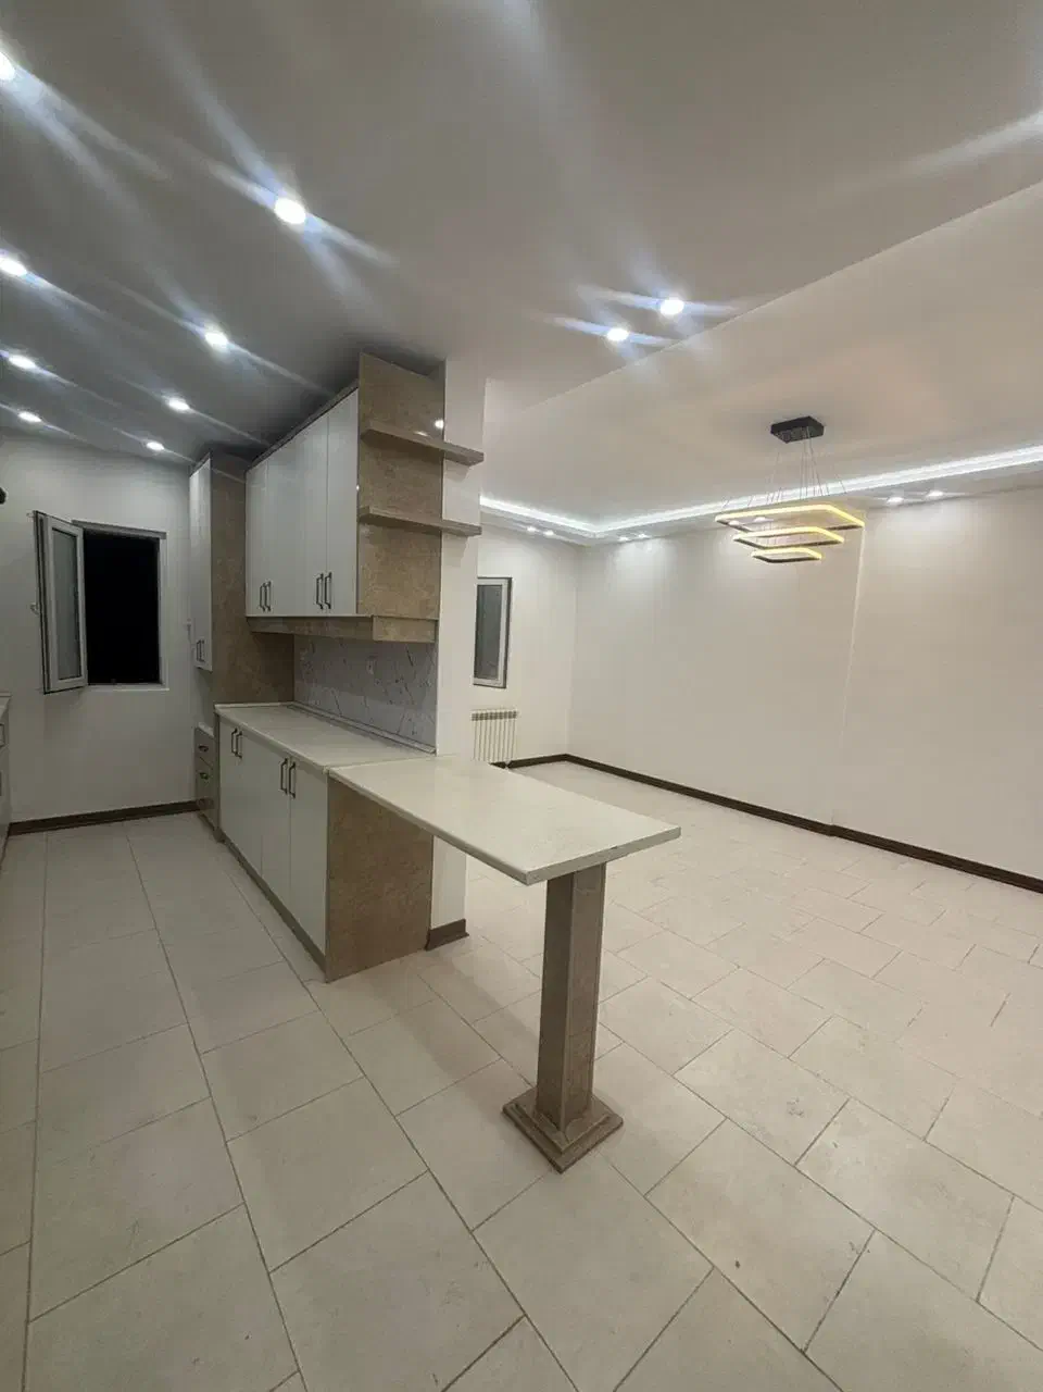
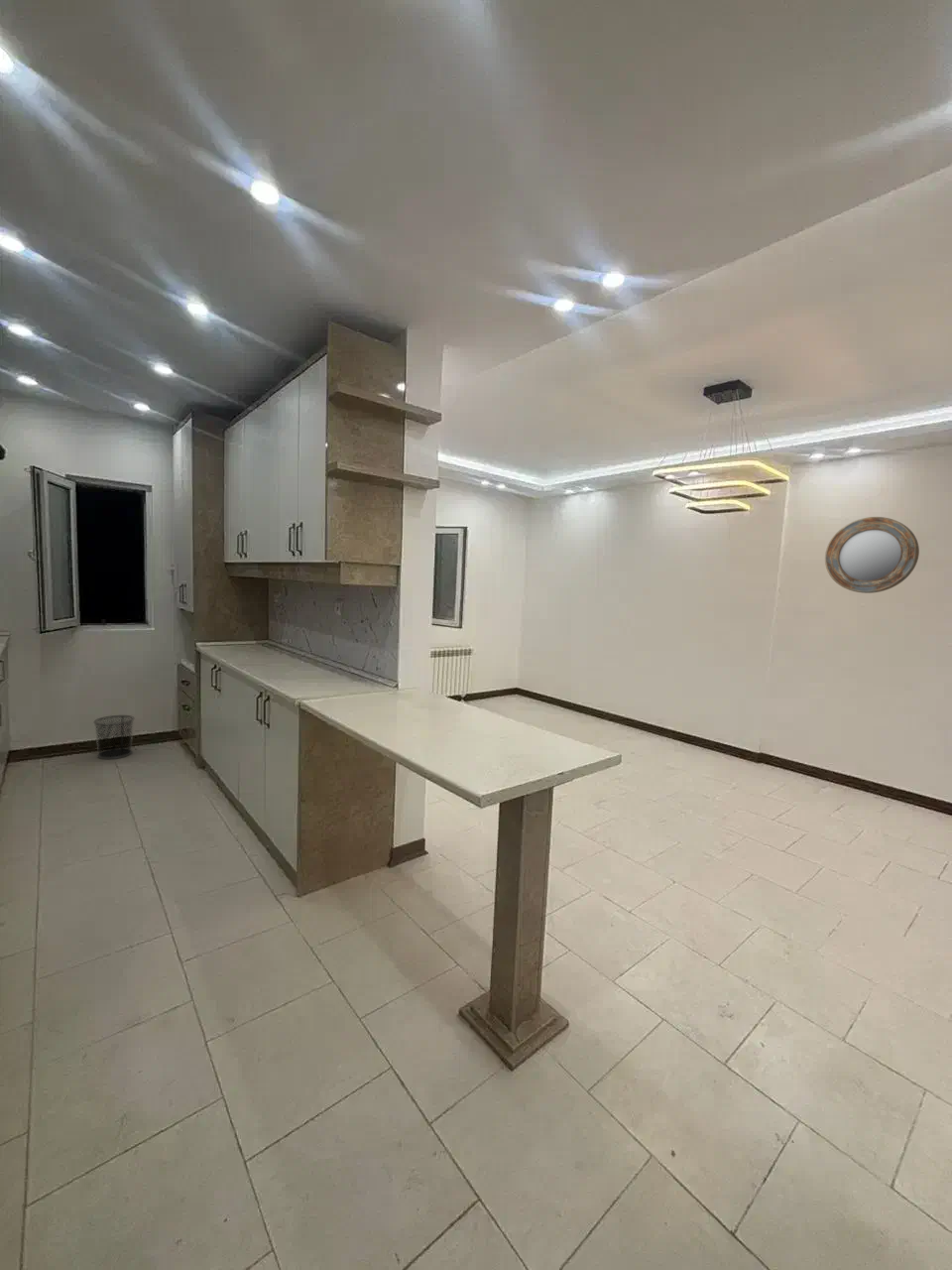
+ home mirror (869, 555)
+ waste bin (114, 736)
